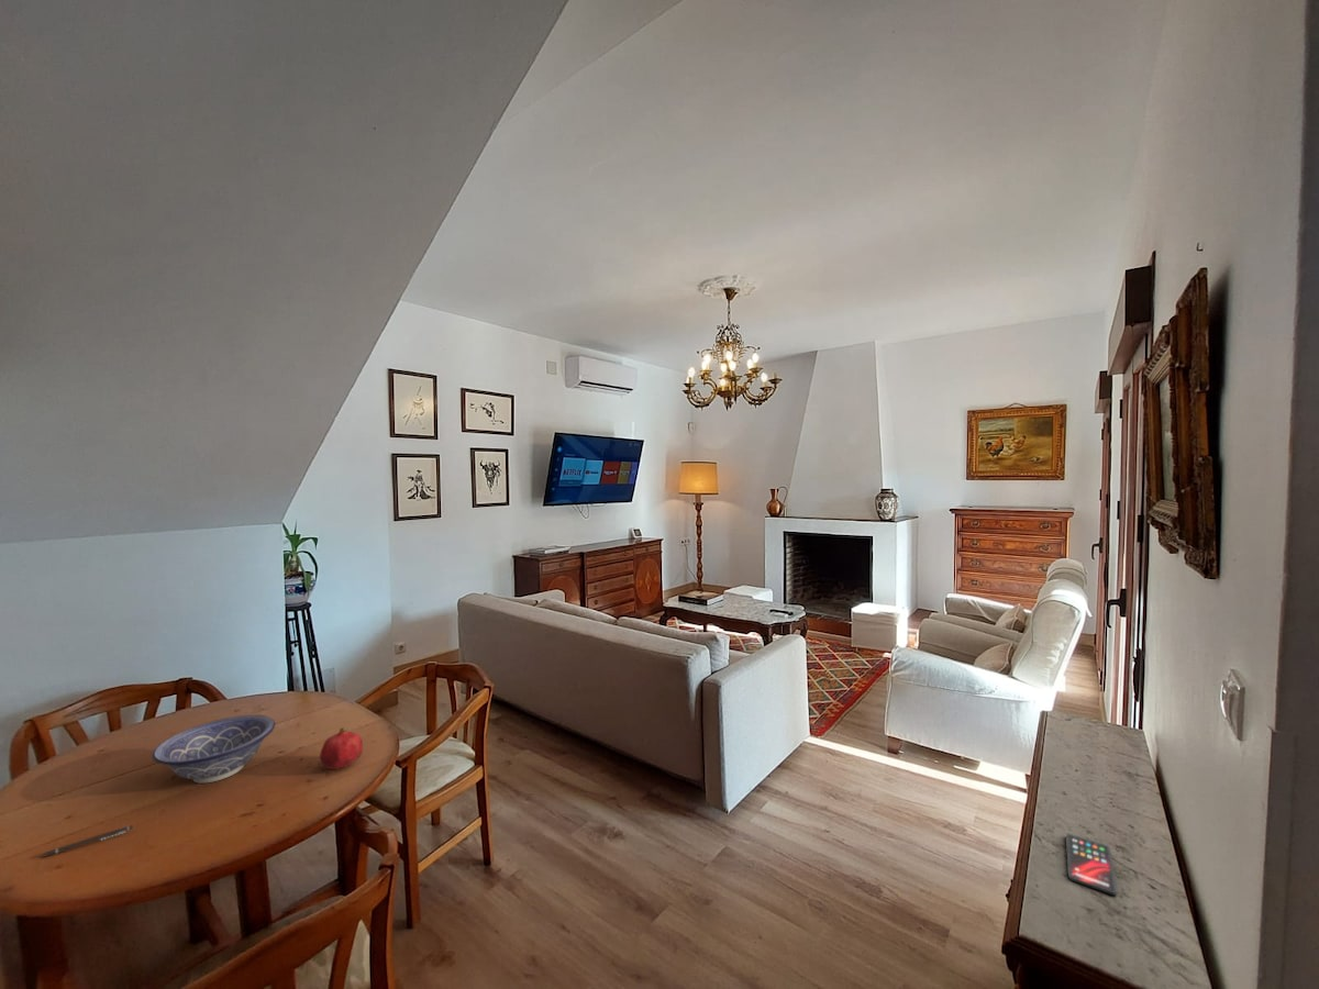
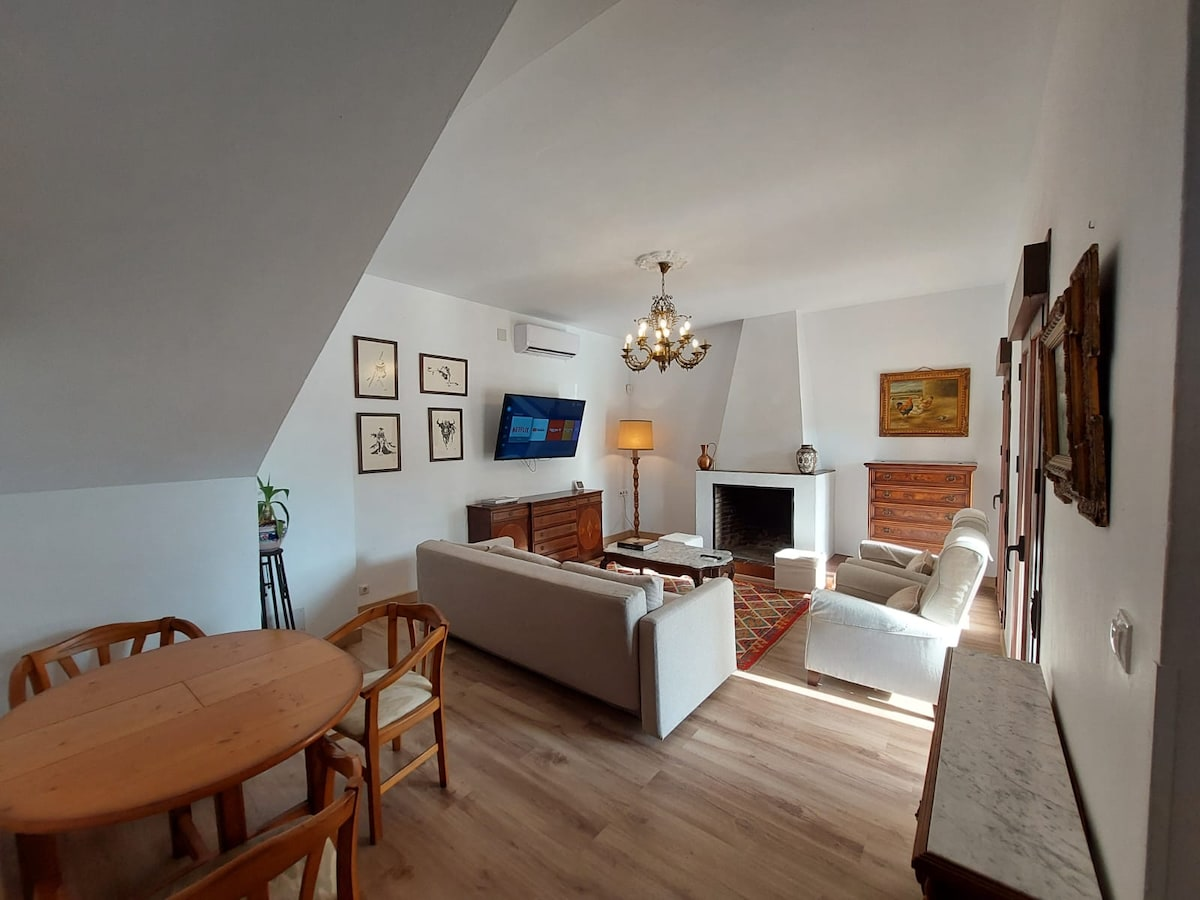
- fruit (341, 746)
- smartphone (1089, 862)
- pen (87, 841)
- decorative bowl (218, 754)
